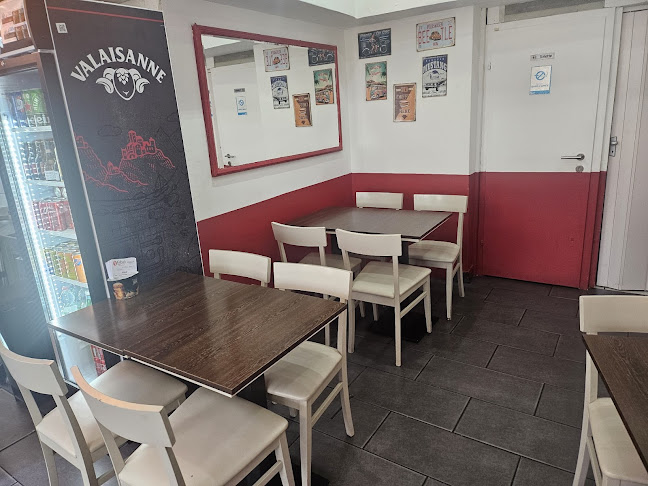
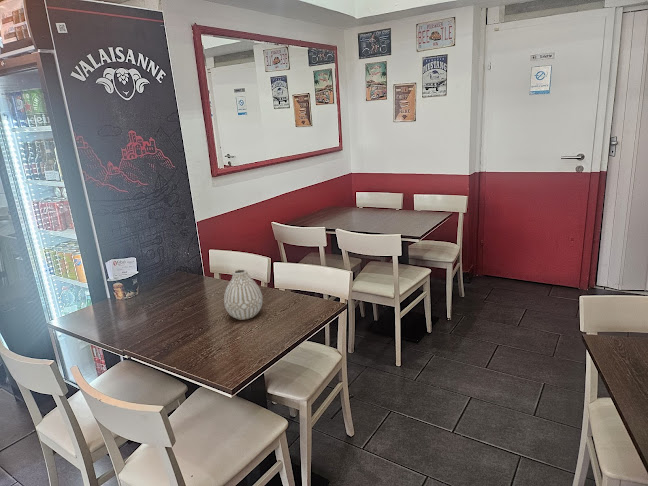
+ vase (242, 293)
